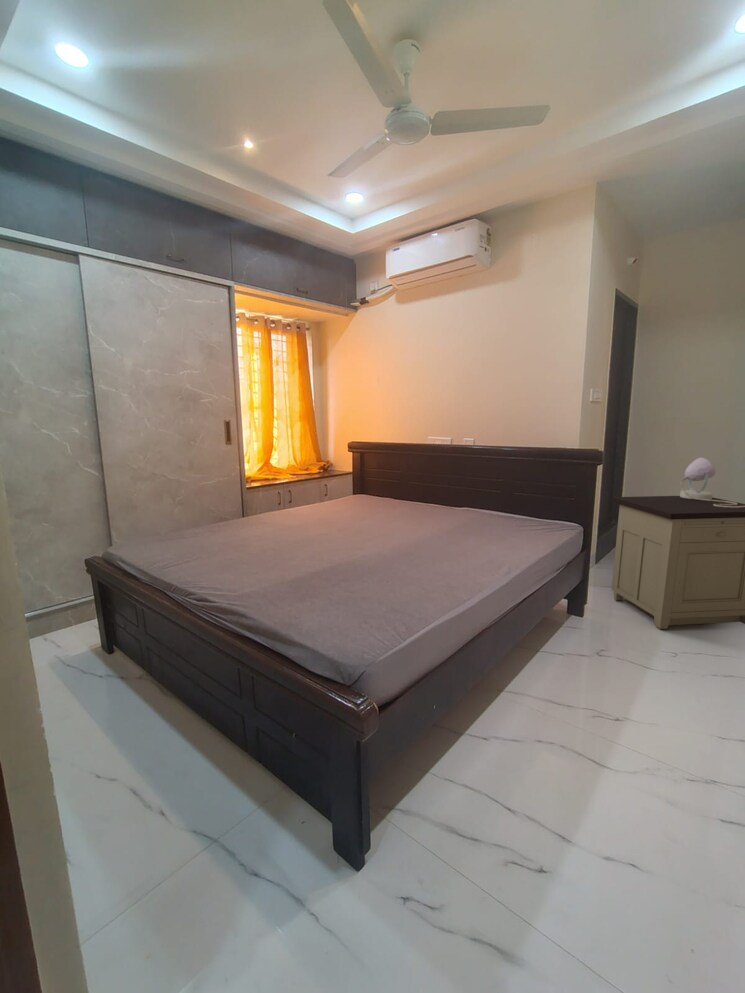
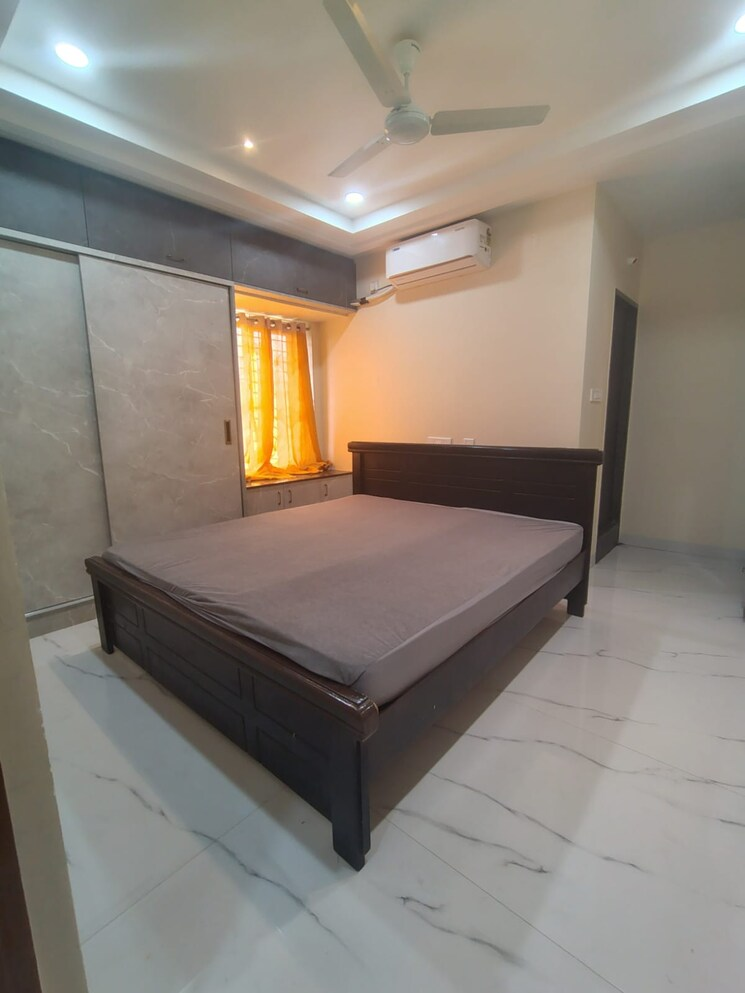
- nightstand (681, 557)
- table lamp (710, 477)
